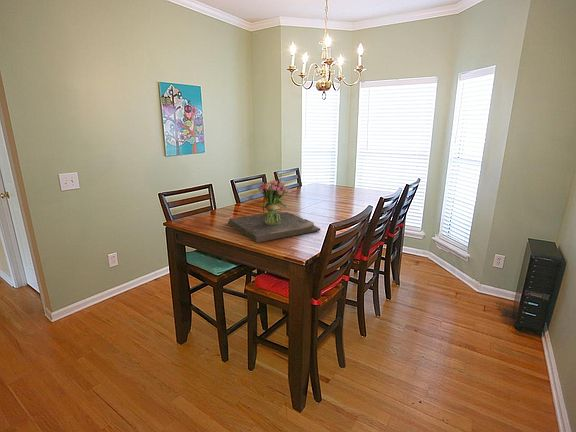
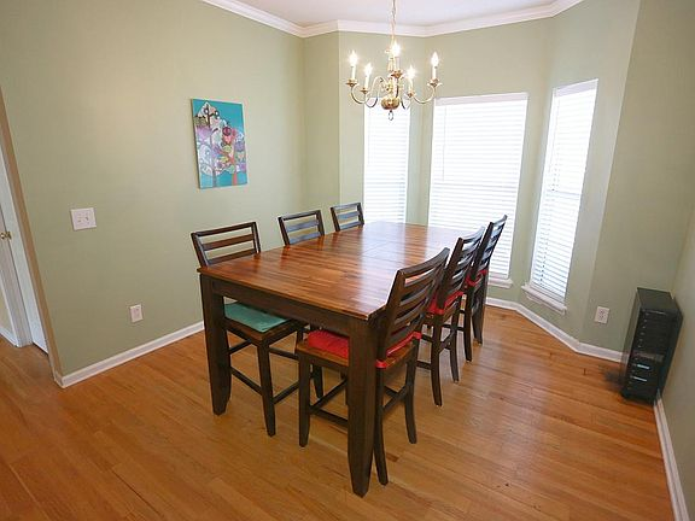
- flower arrangement (272, 203)
